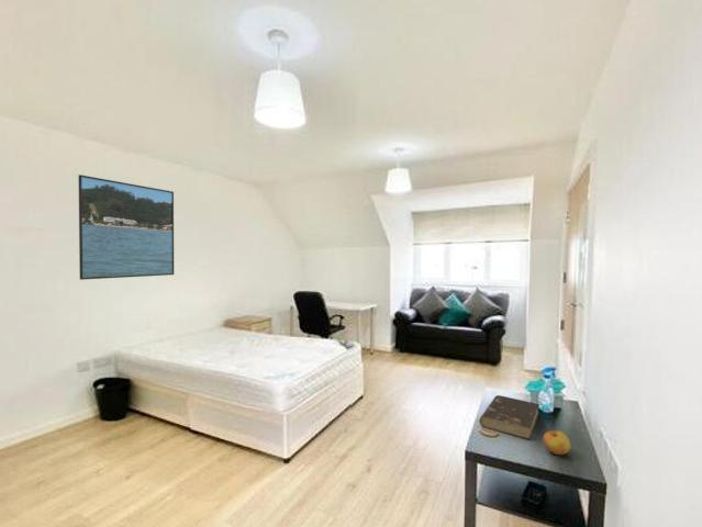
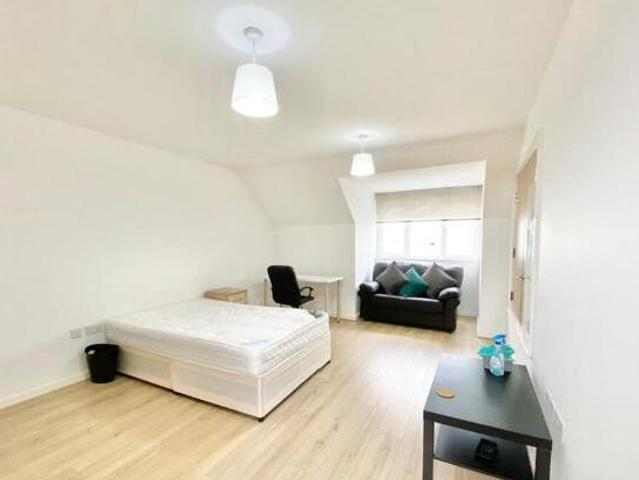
- book (510, 414)
- apple (556, 441)
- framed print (132, 231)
